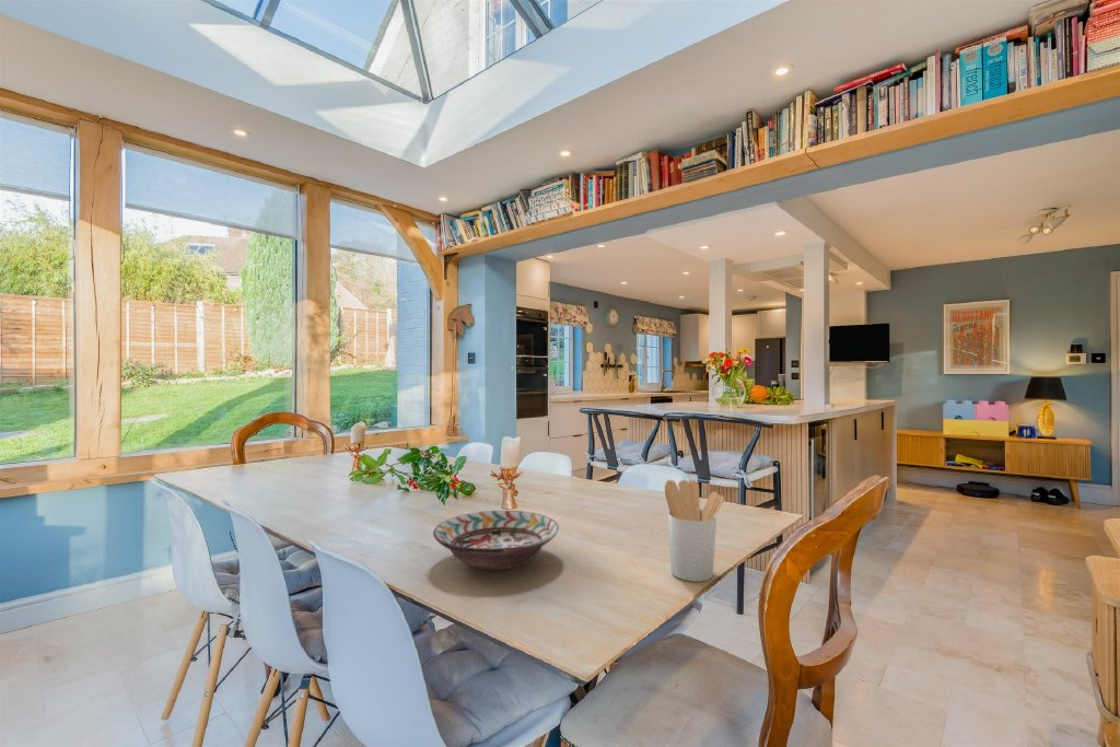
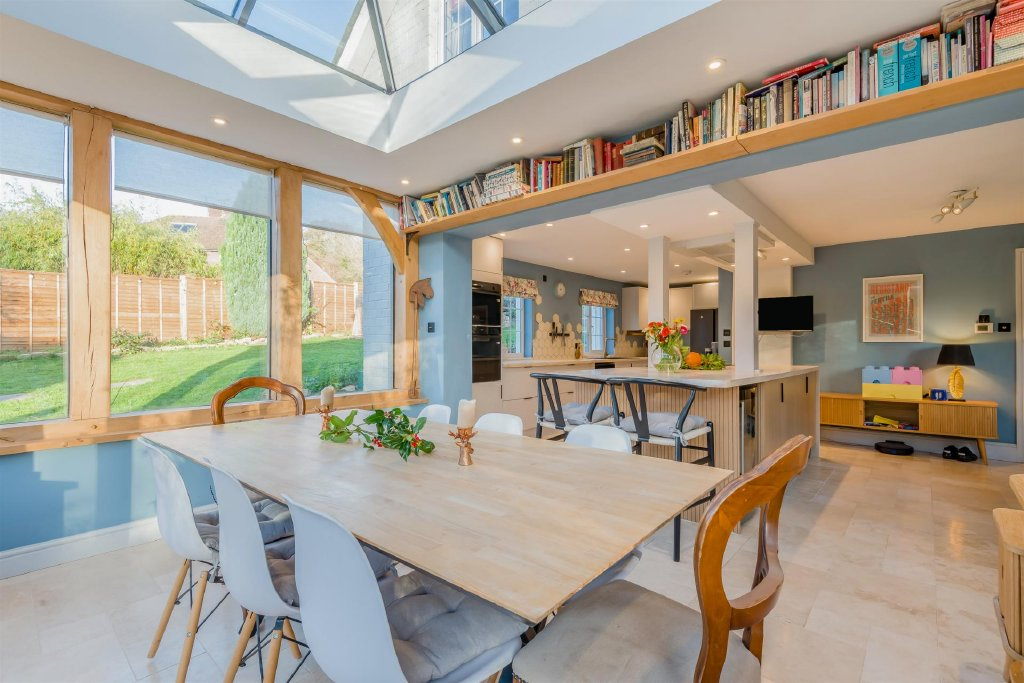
- decorative bowl (497, 542)
- utensil holder (688, 525)
